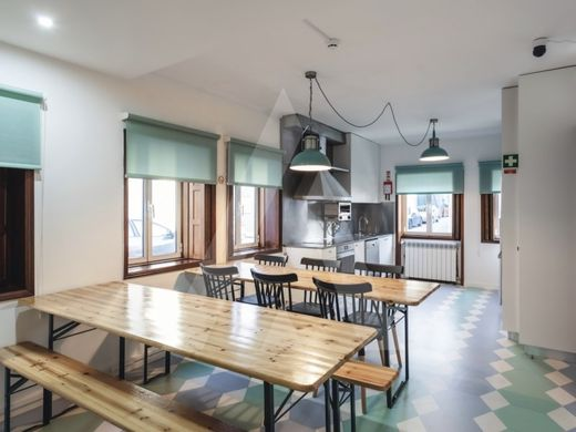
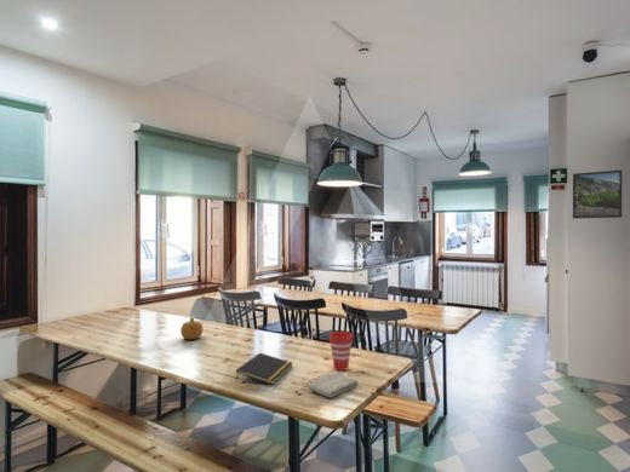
+ washcloth (333, 384)
+ cup (340, 351)
+ notepad (265, 367)
+ fruit (191, 327)
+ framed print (596, 195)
